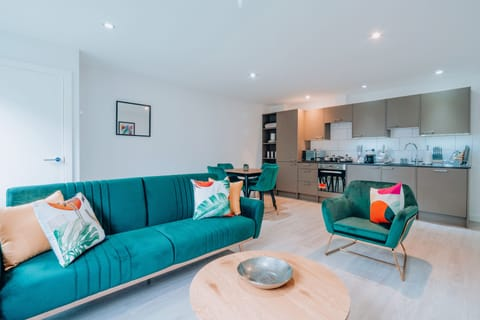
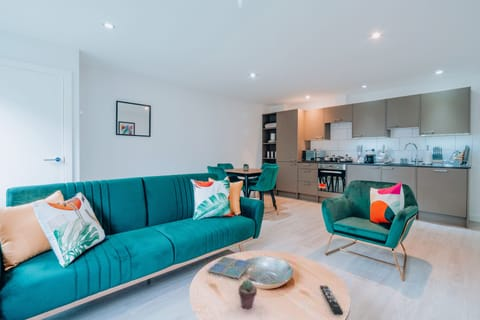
+ potted succulent (247, 293)
+ remote control (330, 298)
+ drink coaster (230, 266)
